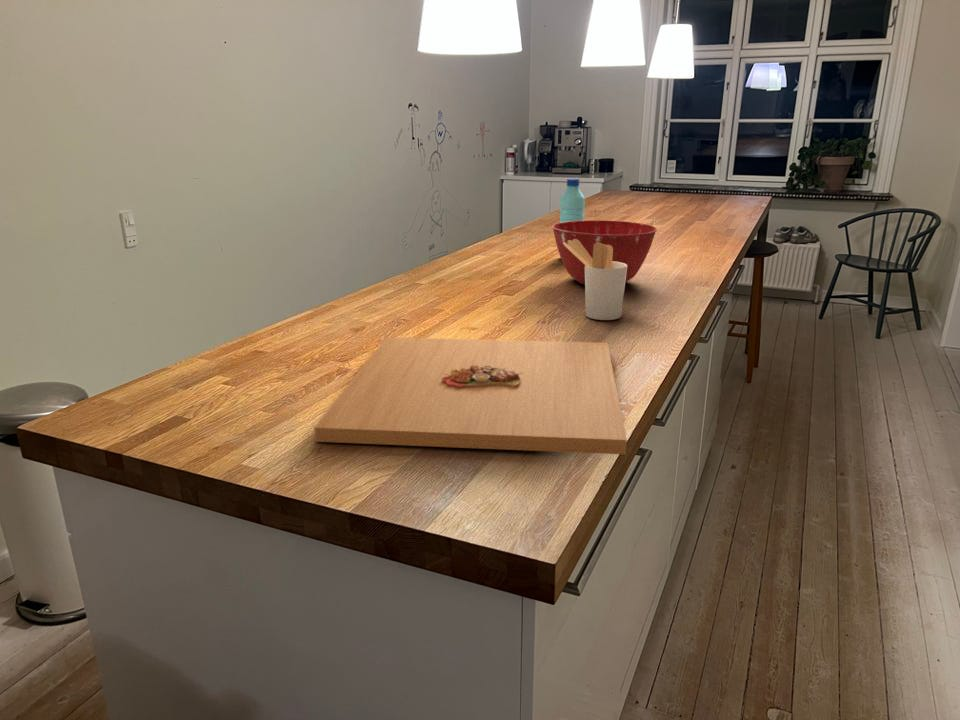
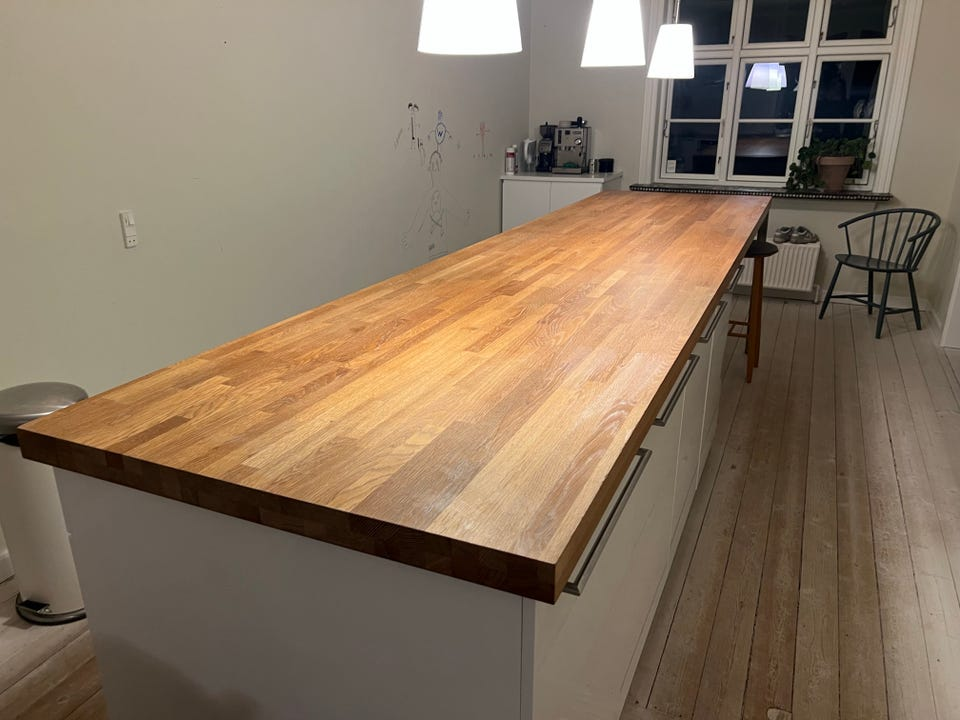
- water bottle (571, 219)
- mixing bowl (605, 244)
- utensil holder (594, 277)
- platter (483, 380)
